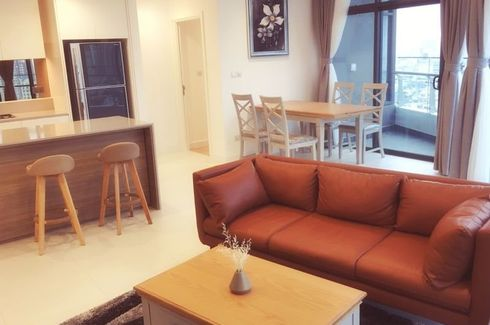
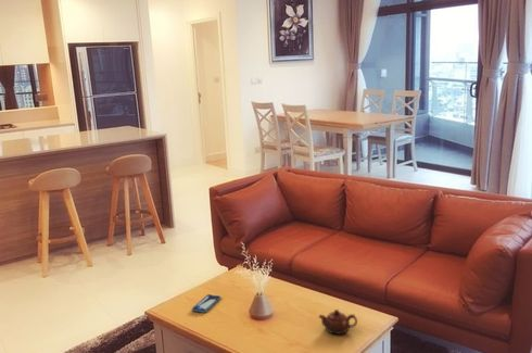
+ smartphone (206, 303)
+ teapot (338, 319)
